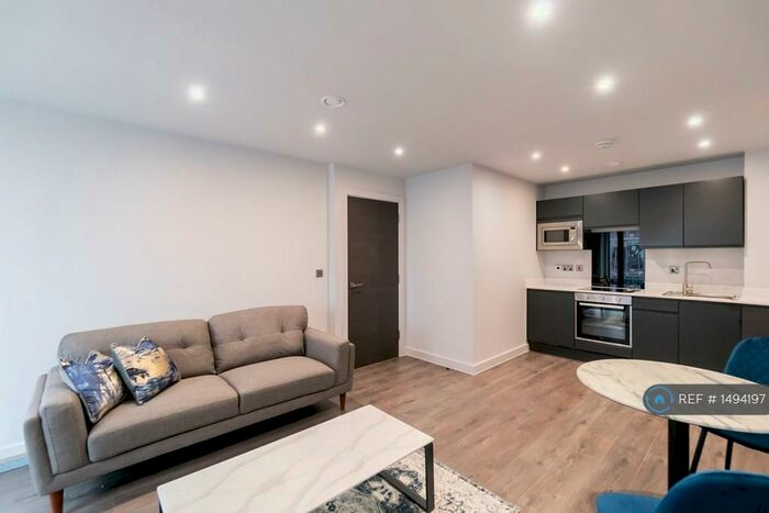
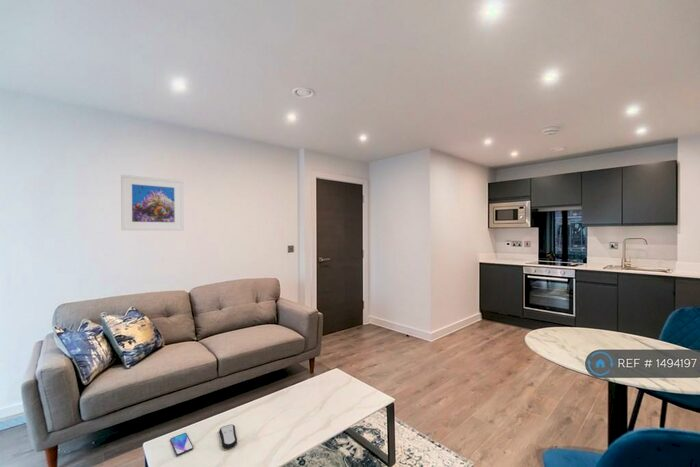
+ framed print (153, 204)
+ remote control (228, 435)
+ smartphone (181, 443)
